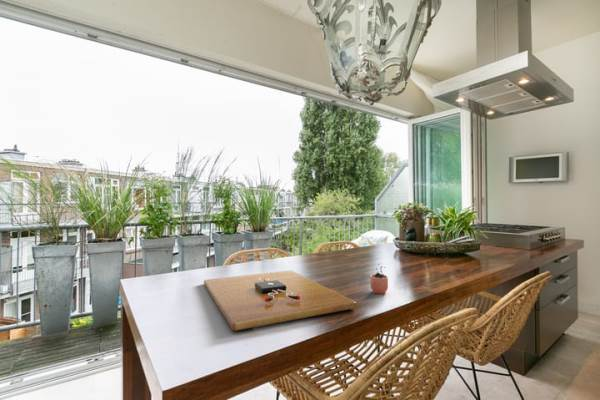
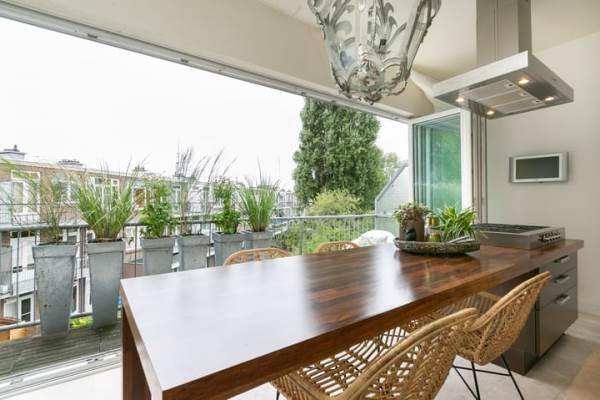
- cutting board (270, 289)
- cocoa (377, 276)
